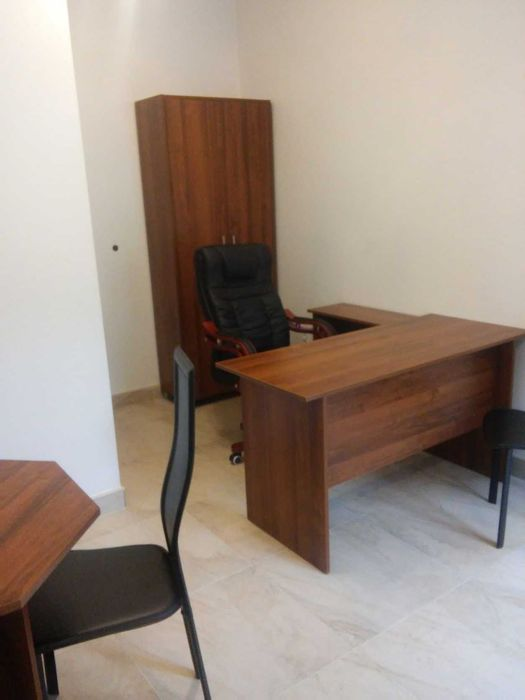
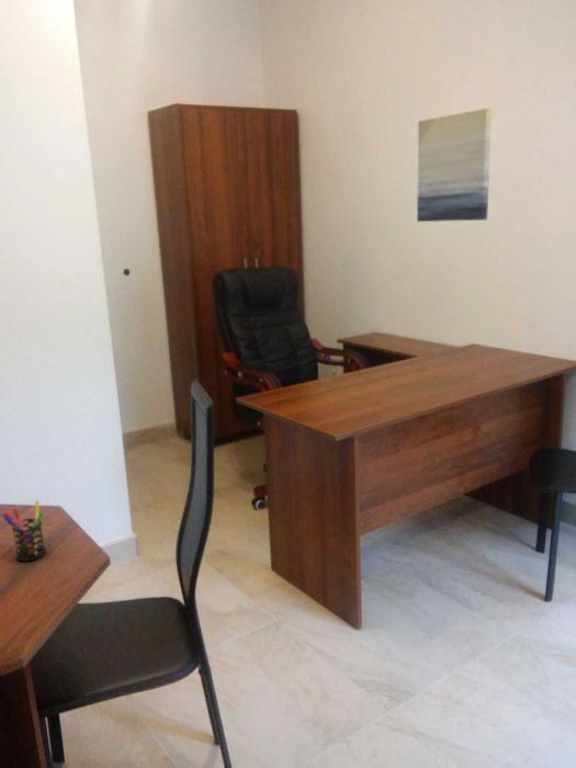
+ wall art (451, 169)
+ pen holder (29, 529)
